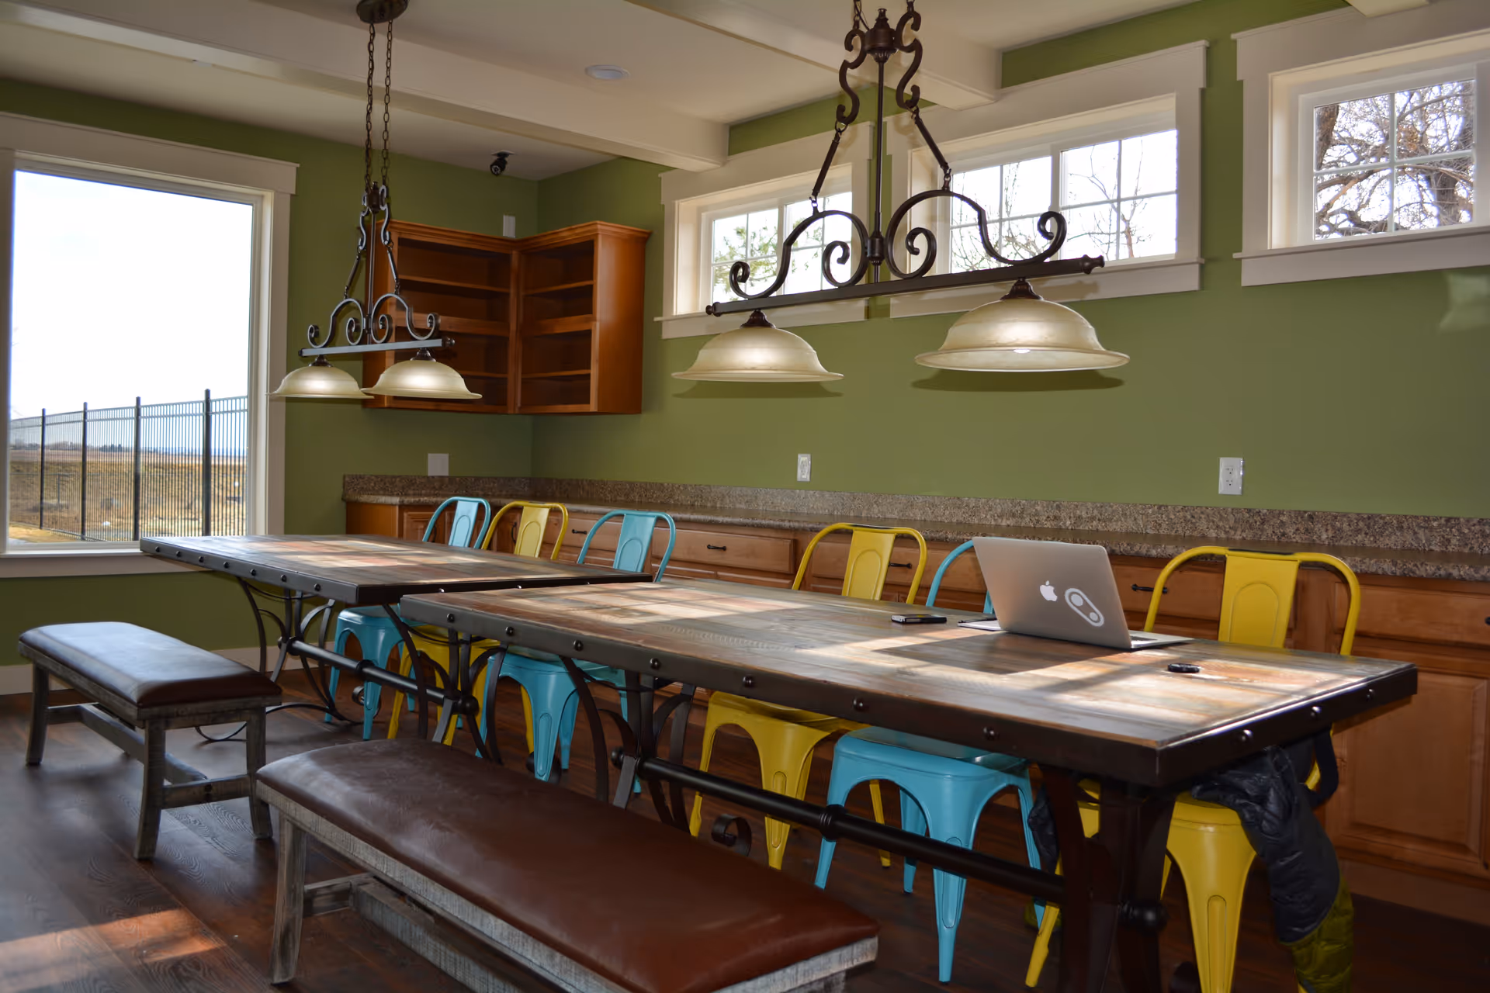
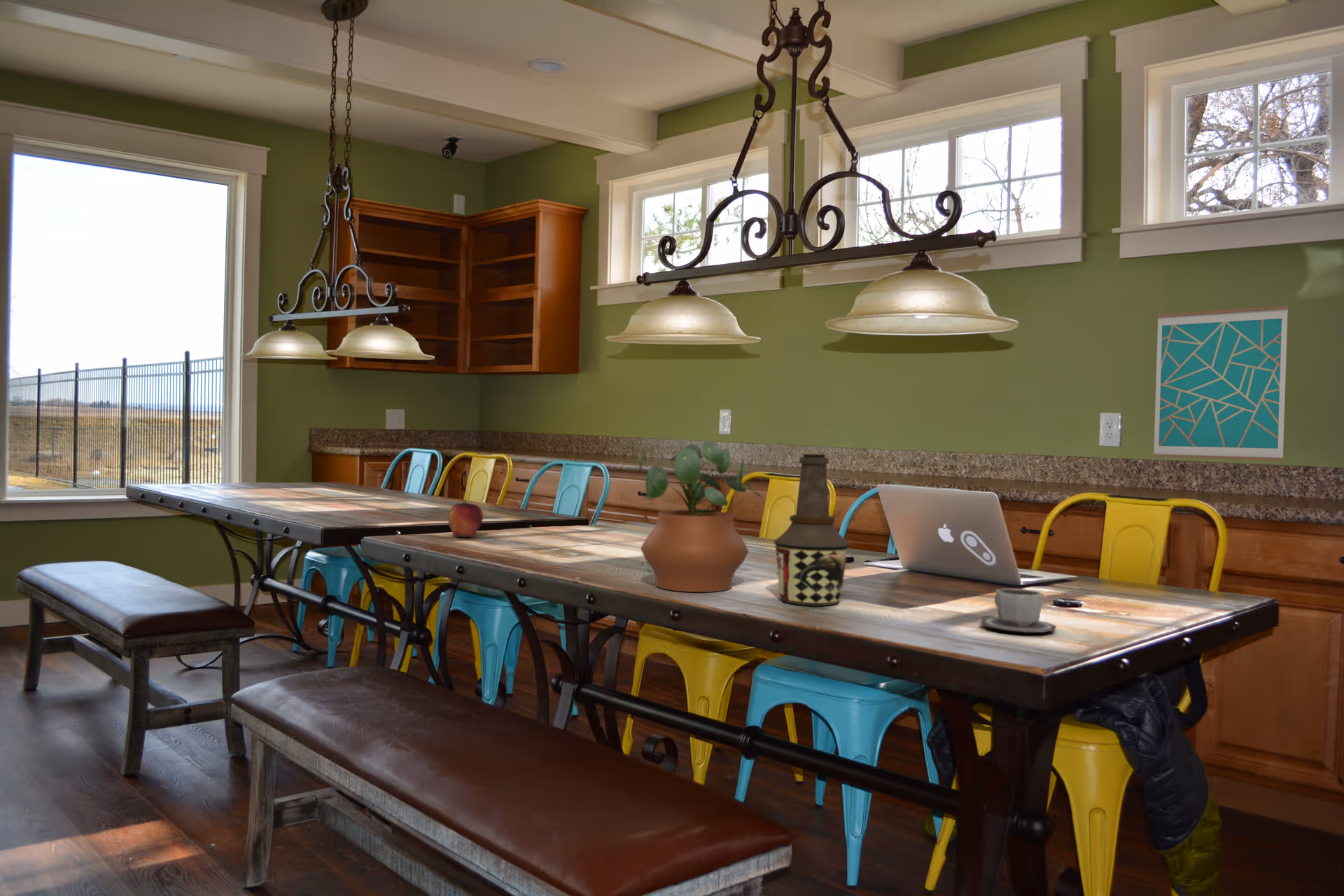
+ wall art (1217, 384)
+ cup (1018, 610)
+ bottle (813, 527)
+ potted plant (704, 512)
+ fruit (466, 519)
